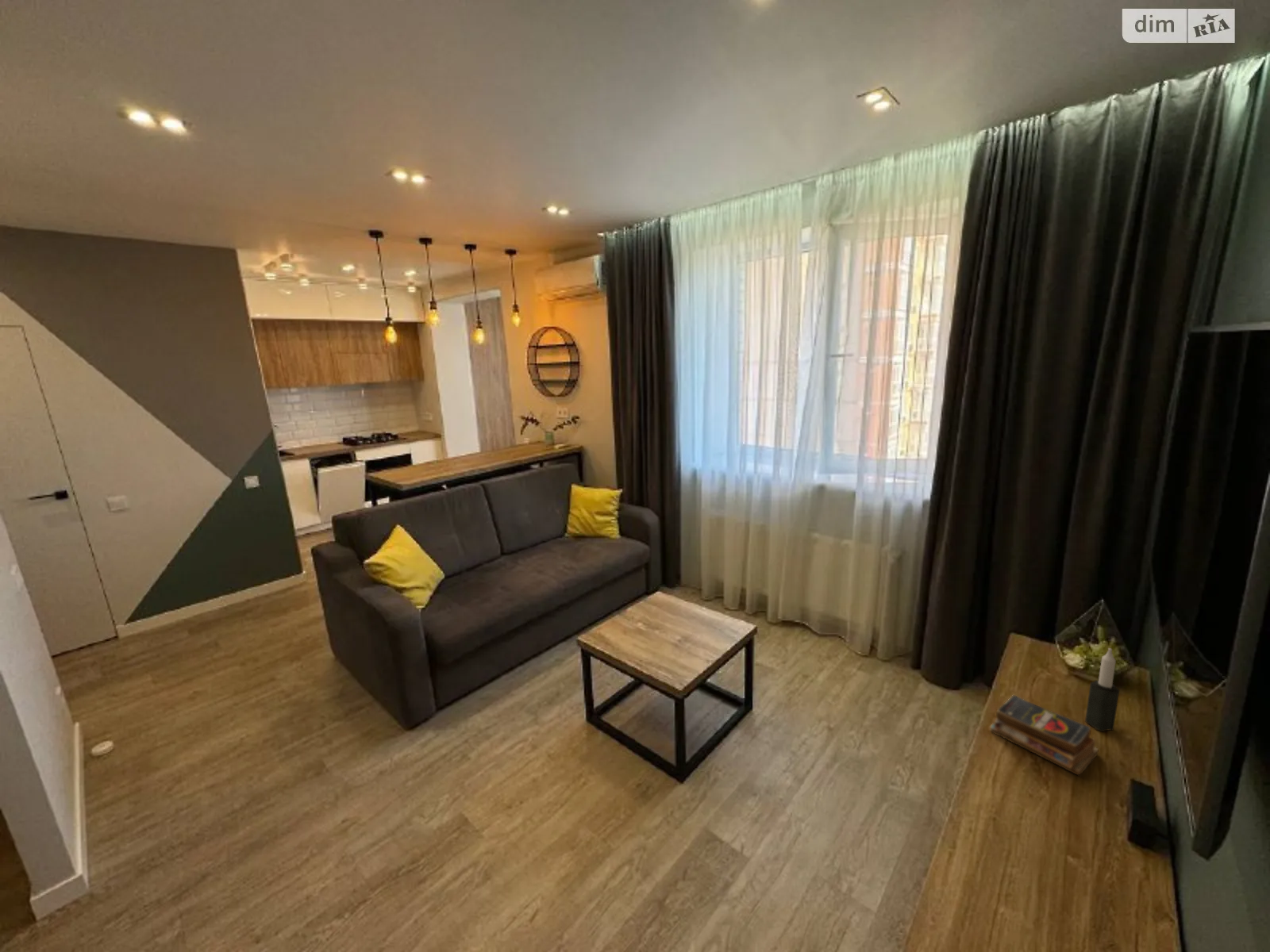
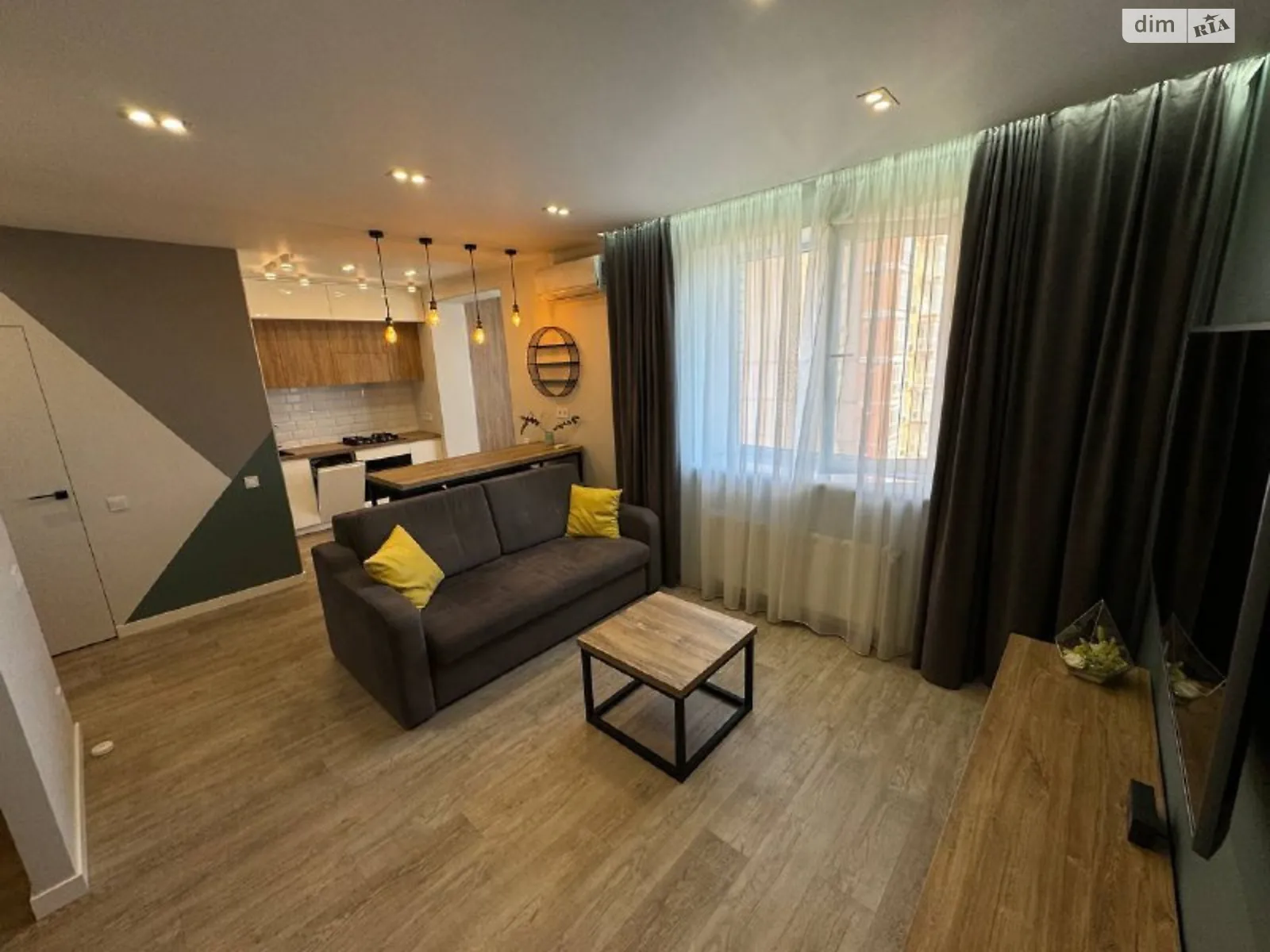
- candle (1104, 687)
- books (1043, 729)
